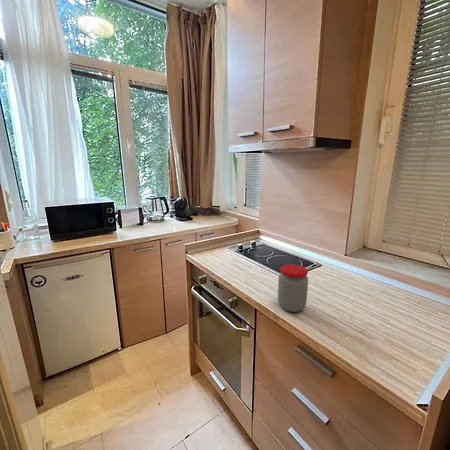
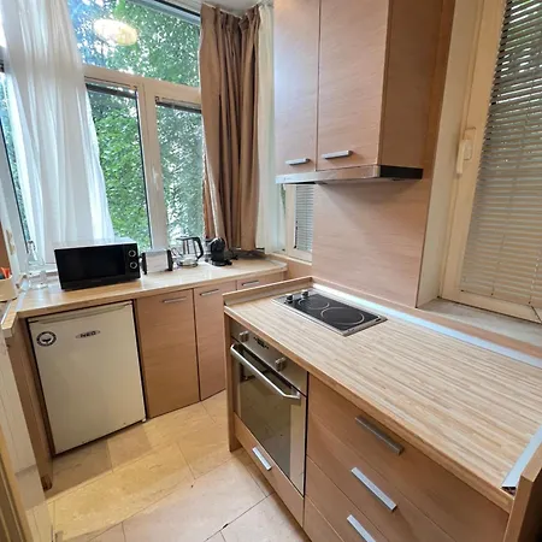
- jar (292, 287)
